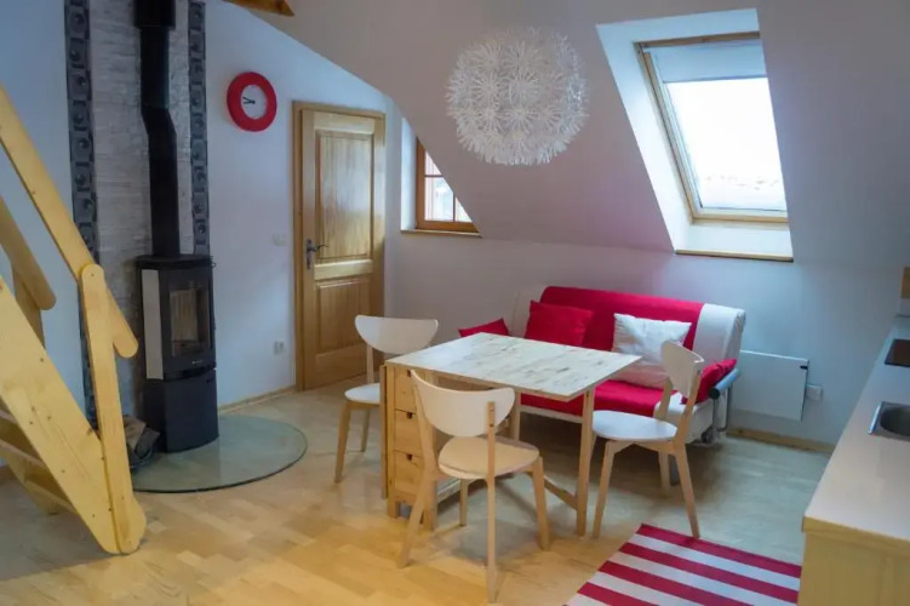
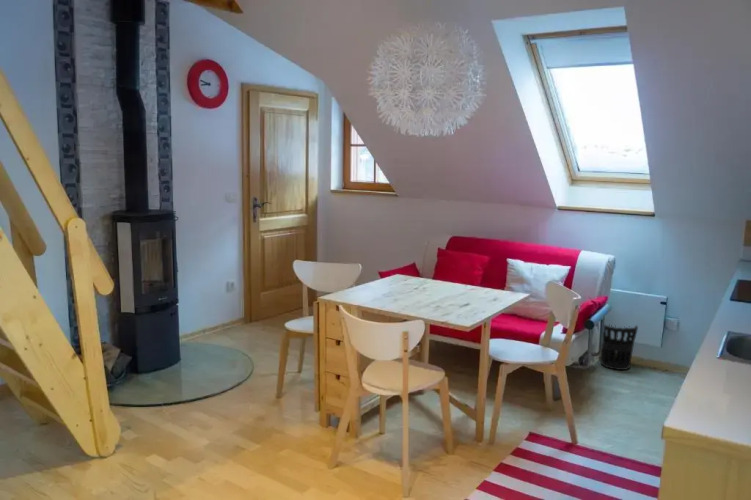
+ wastebasket (616, 344)
